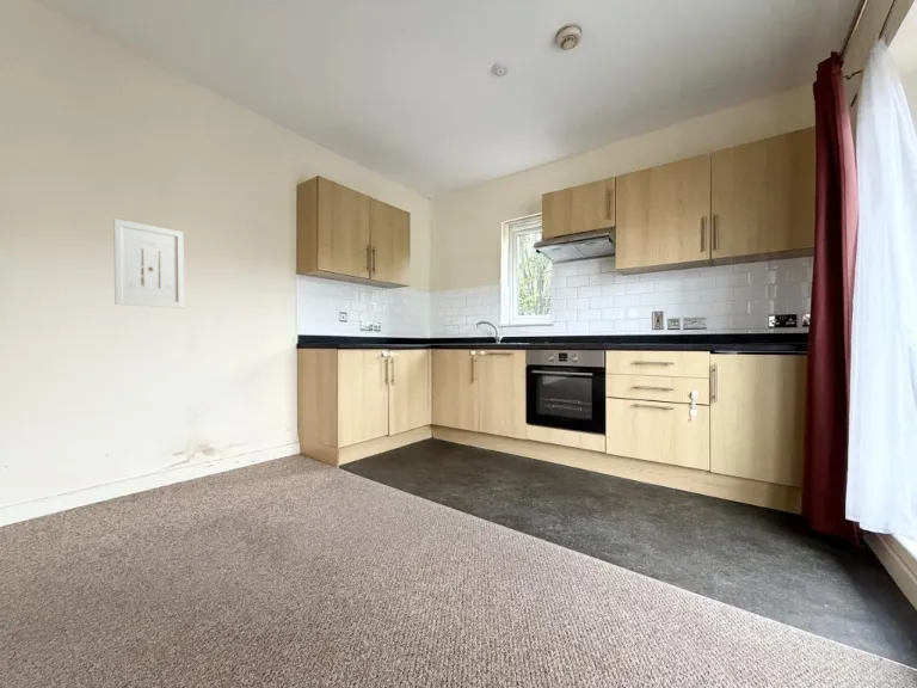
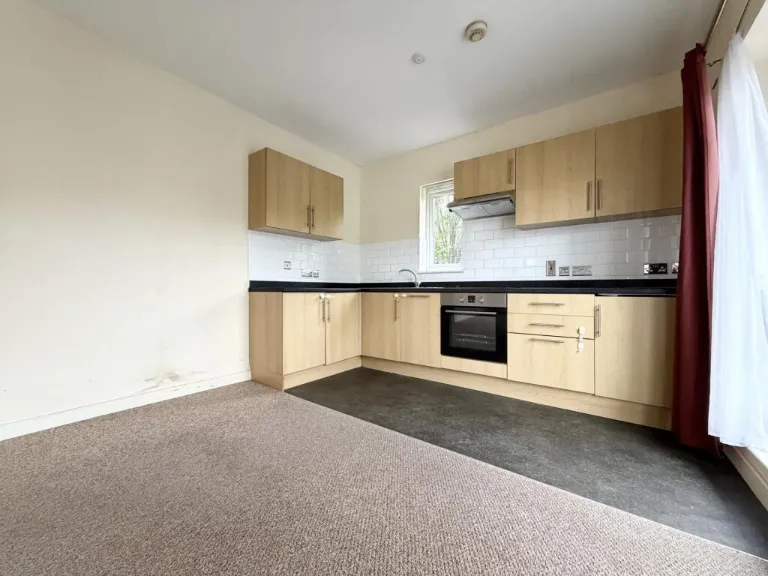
- wall art (150, 265)
